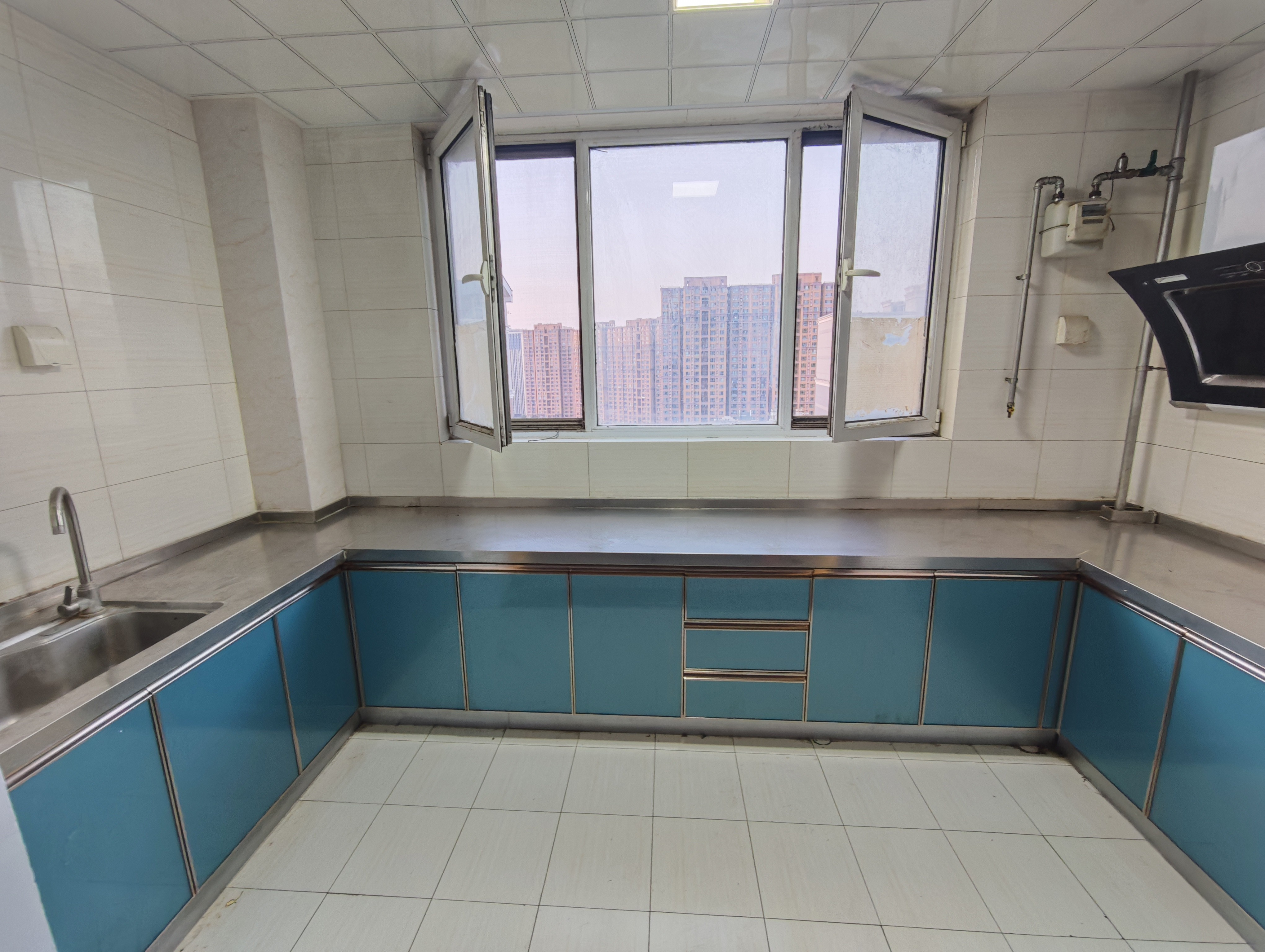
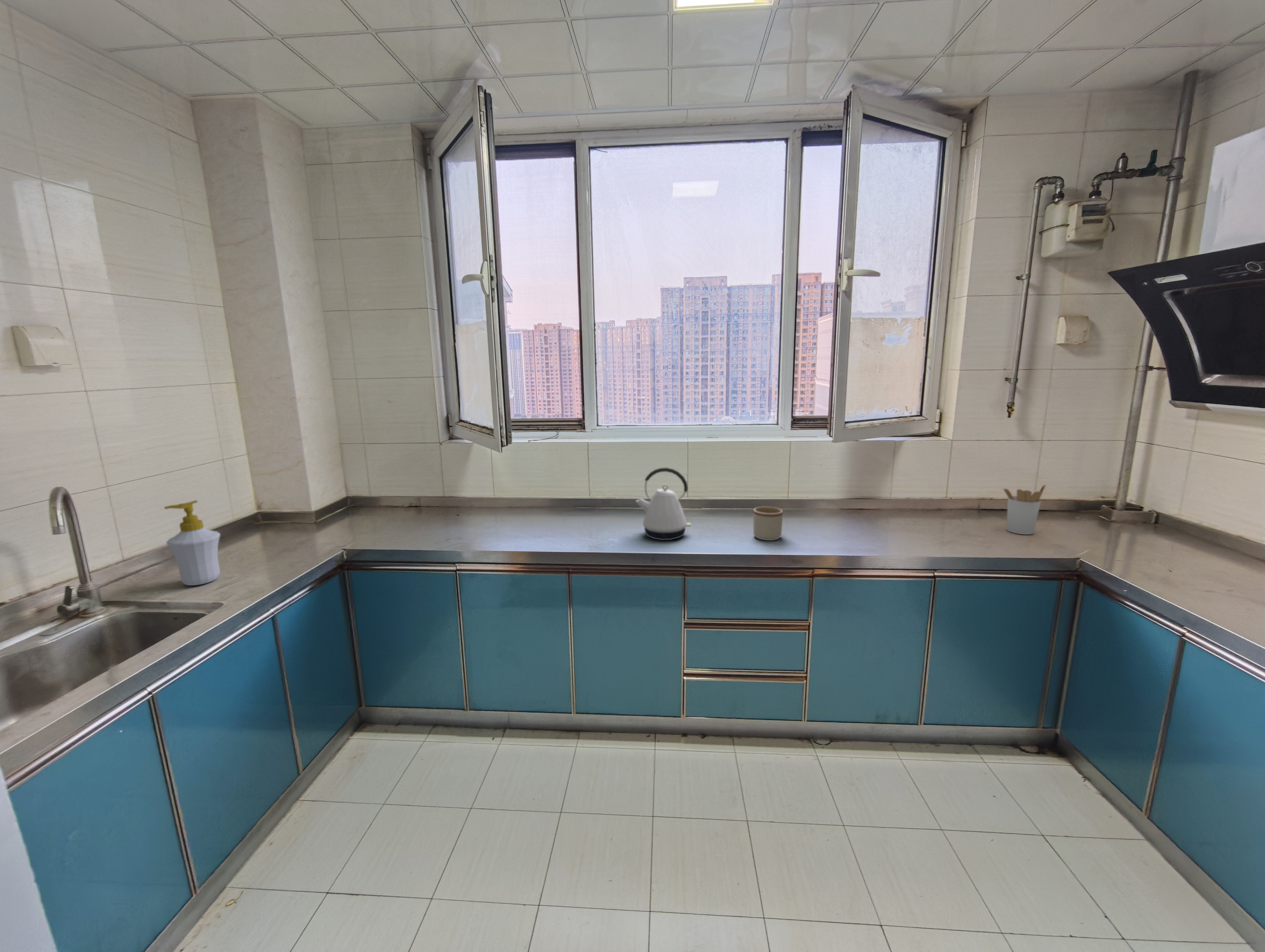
+ soap bottle (194, 542)
+ mug (766, 522)
+ kettle (663, 502)
+ utensil holder (1024, 509)
